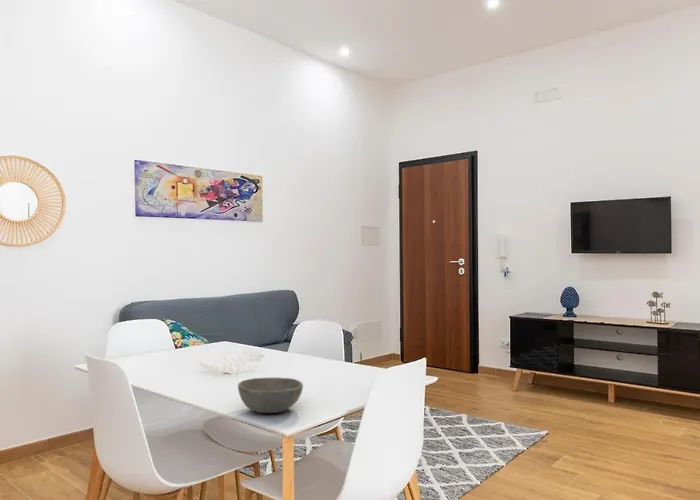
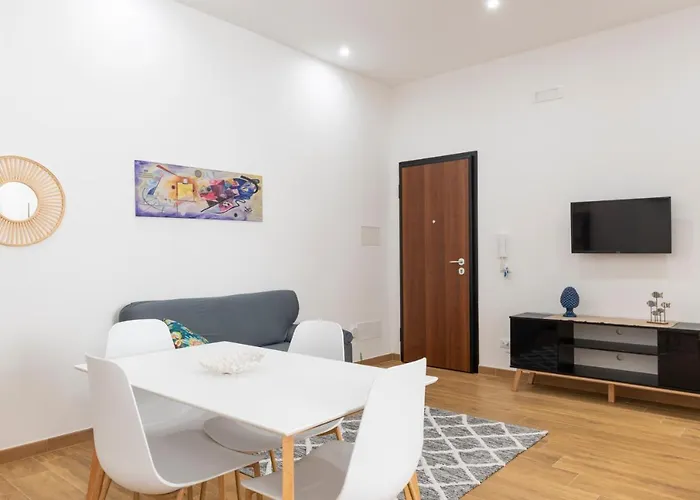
- bowl (271, 396)
